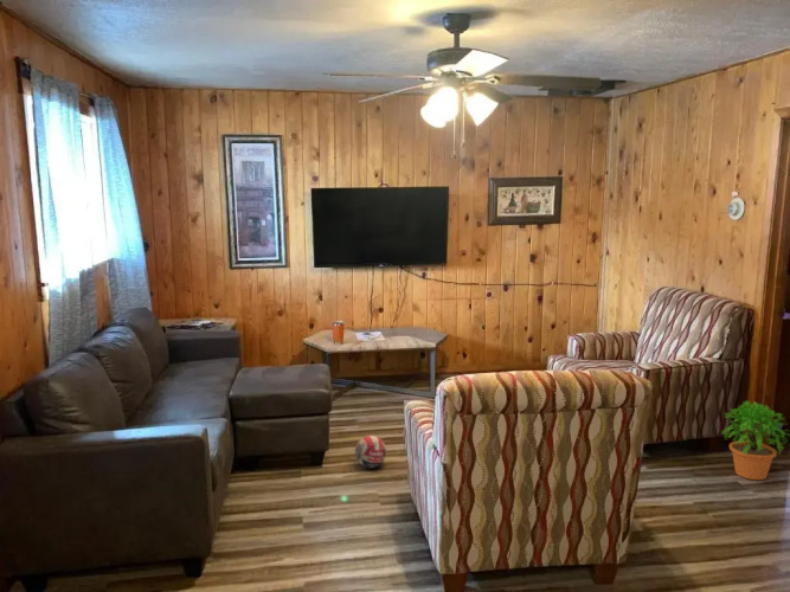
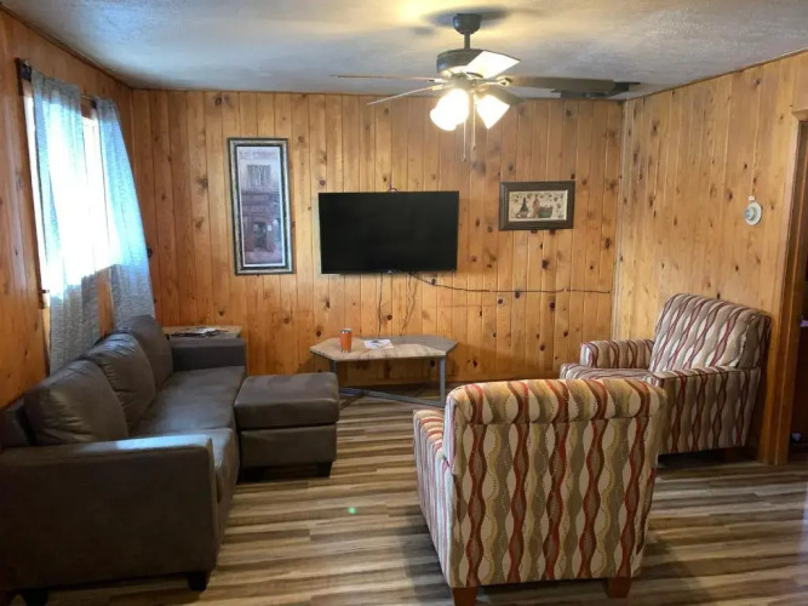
- potted plant (753, 437)
- ball (370, 450)
